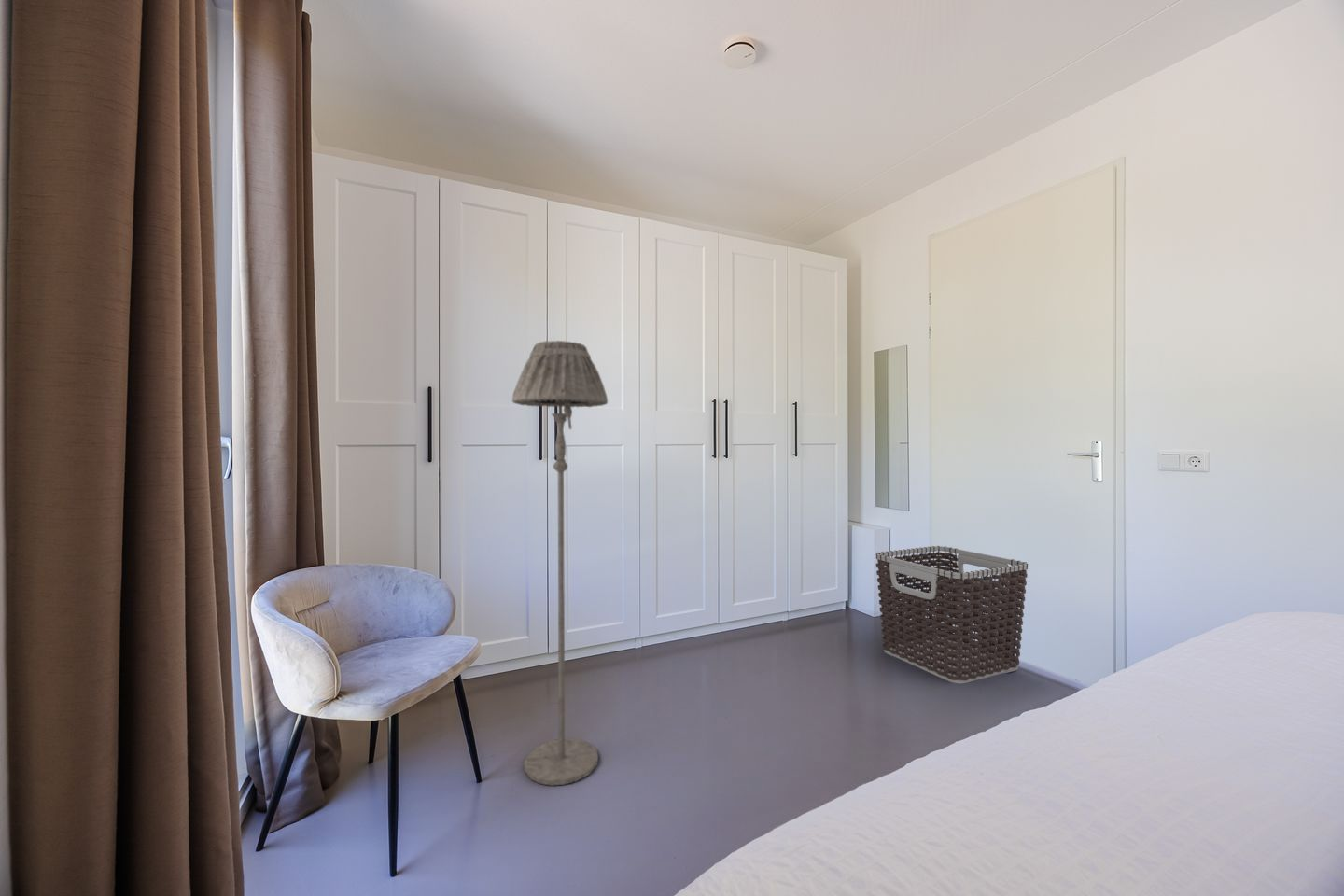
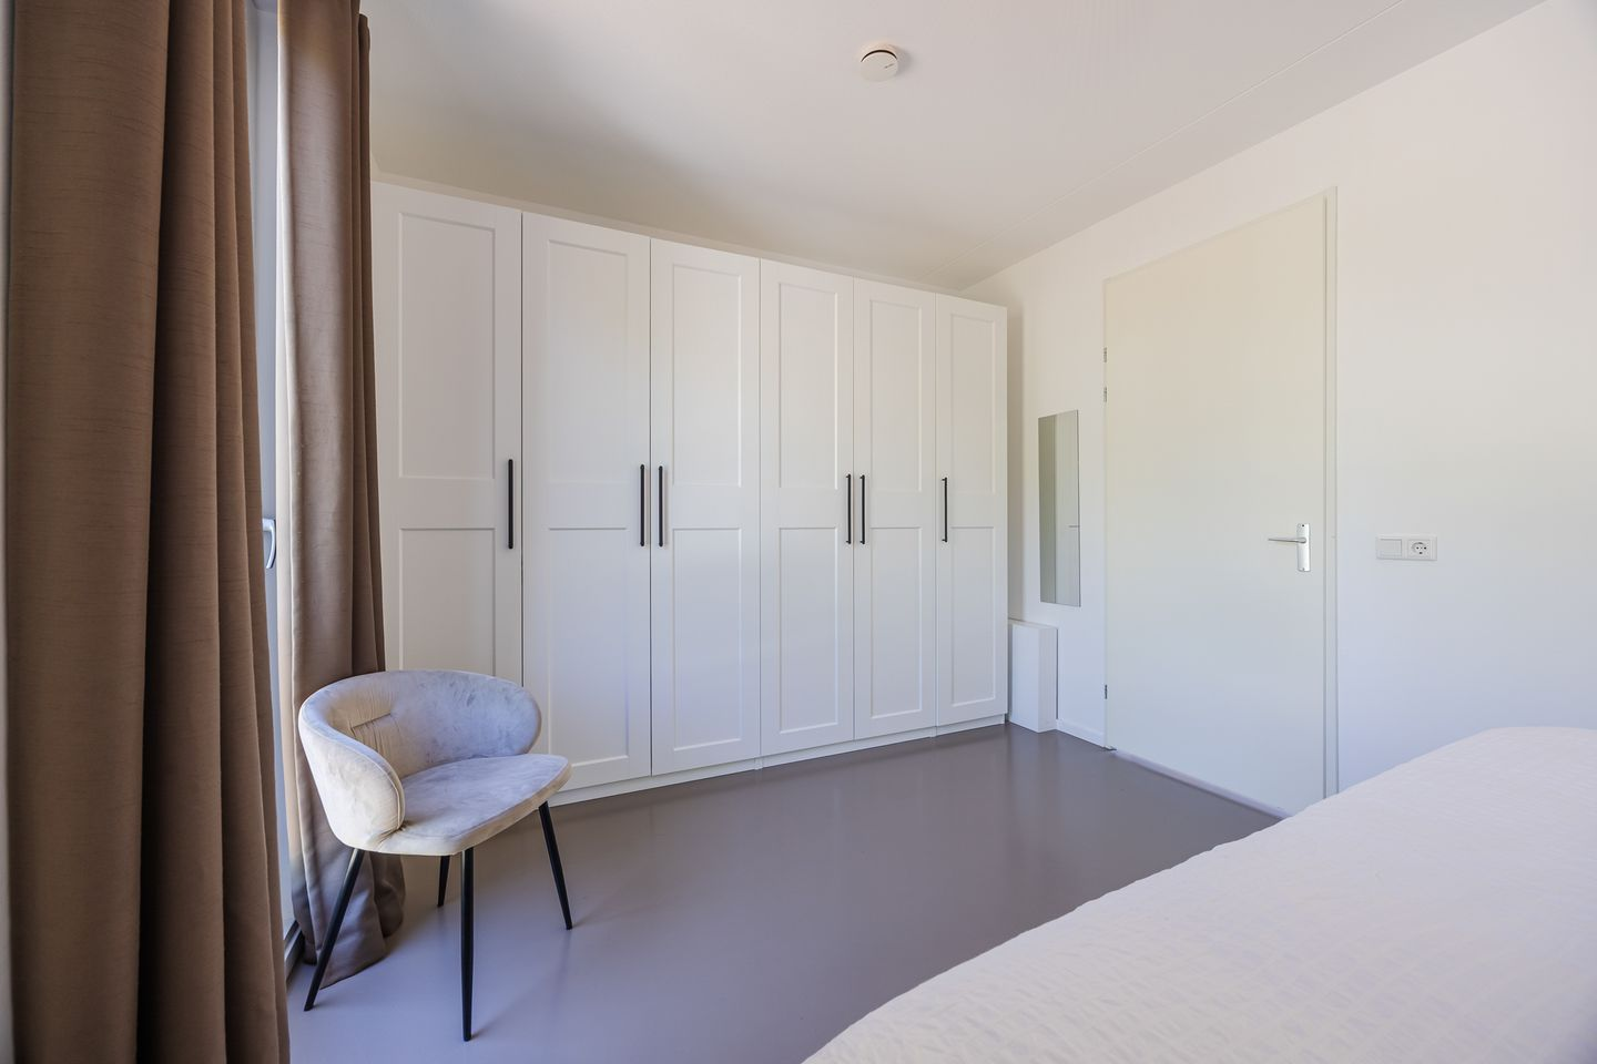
- clothes hamper (948, 609)
- floor lamp (561, 553)
